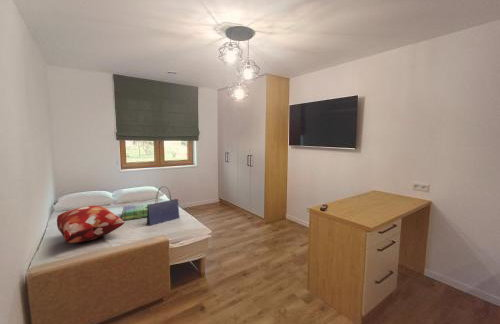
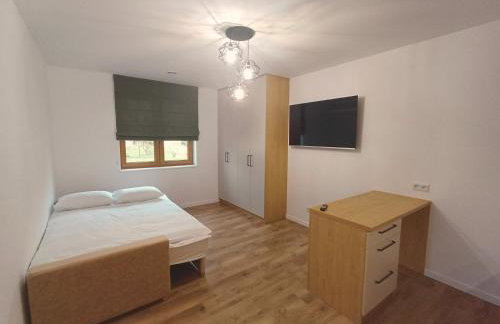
- decorative pillow (90, 222)
- stack of books (138, 211)
- tote bag (161, 204)
